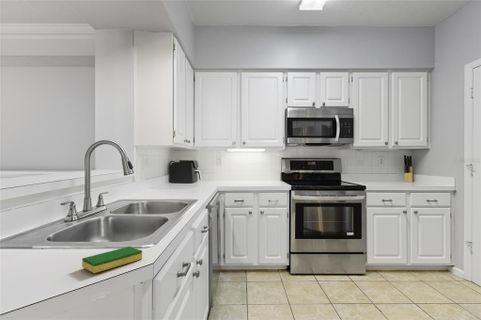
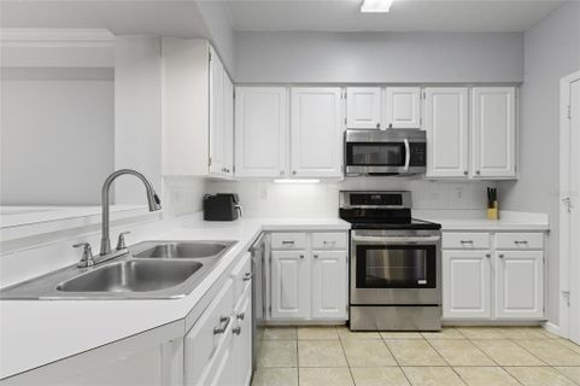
- dish sponge (113, 258)
